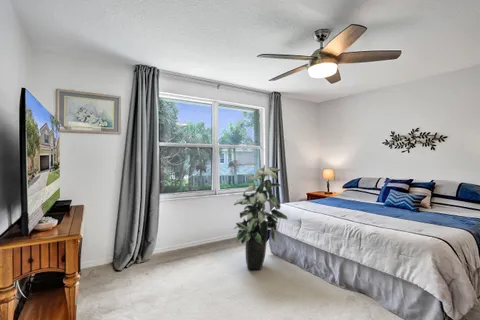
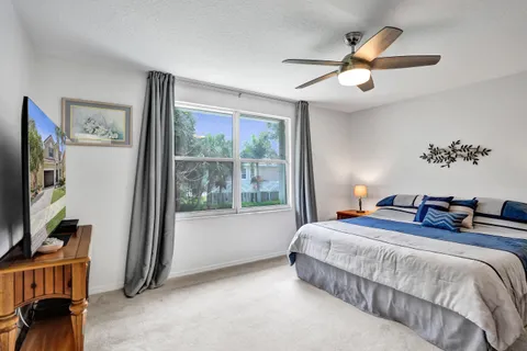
- indoor plant (256, 213)
